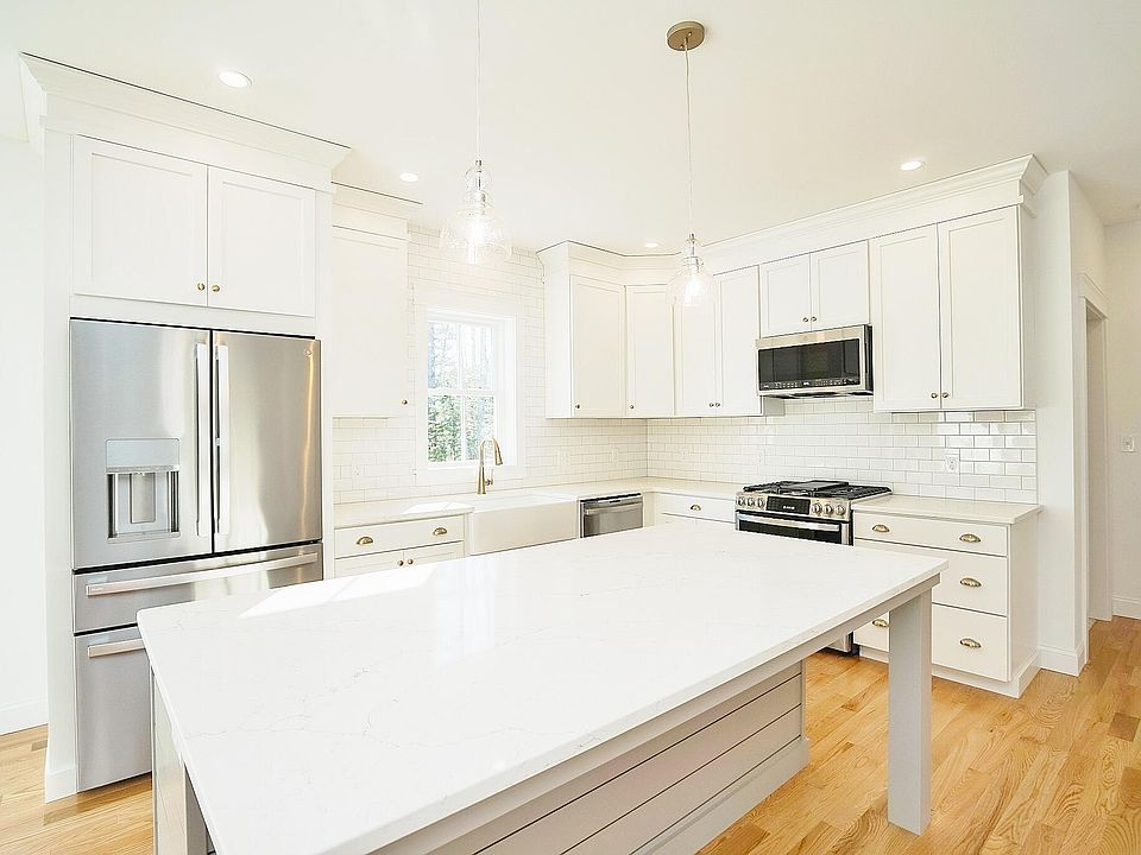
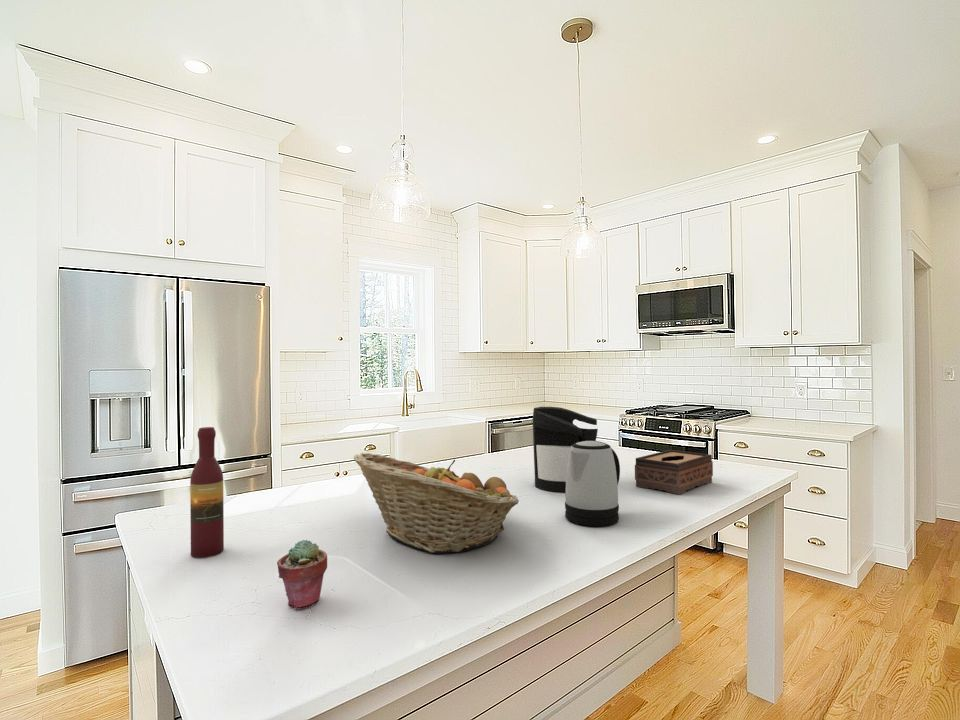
+ tissue box (674, 470)
+ potted succulent (303, 570)
+ coffee maker (567, 446)
+ fruit basket (434, 492)
+ kettle (596, 478)
+ wine bottle (207, 489)
